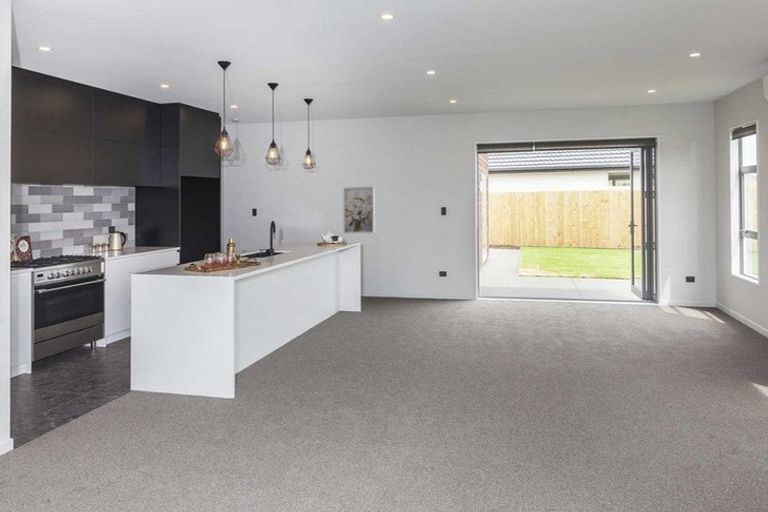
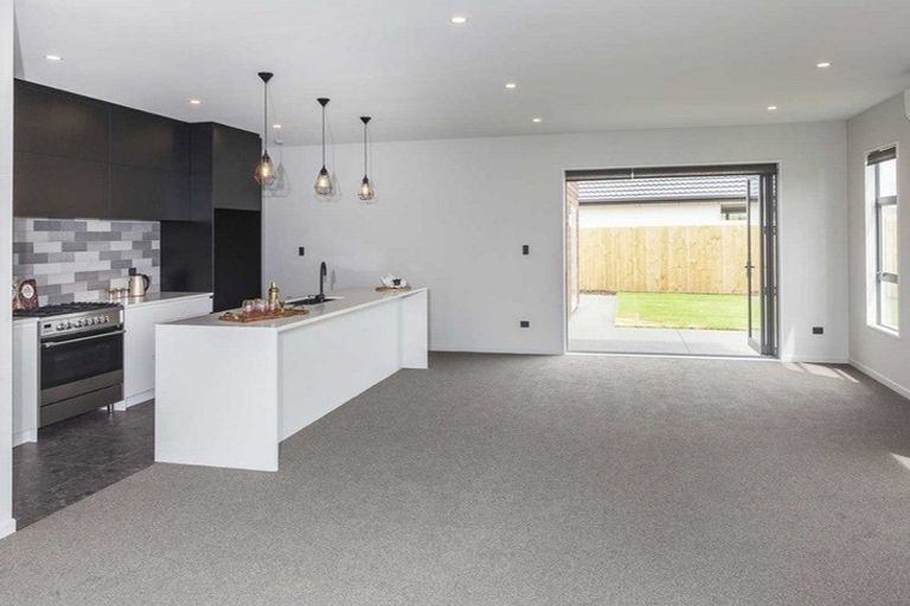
- wall art (358, 210)
